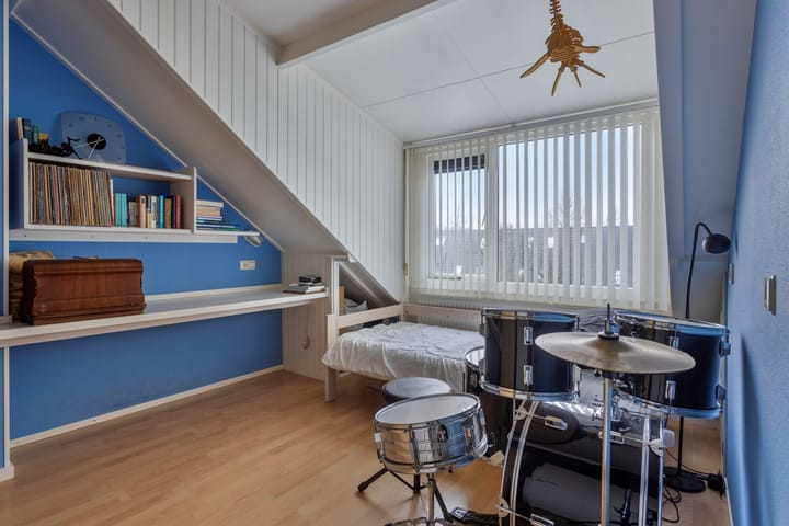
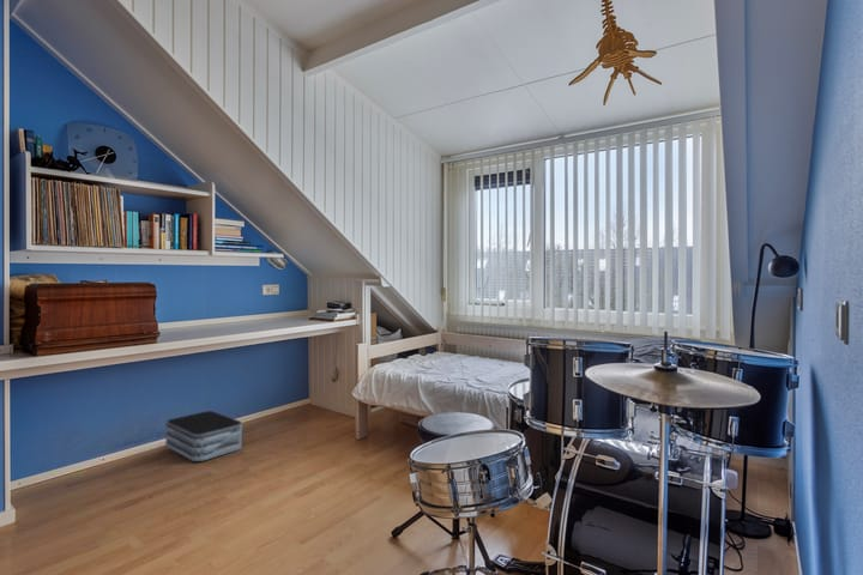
+ storage bin (204, 434)
